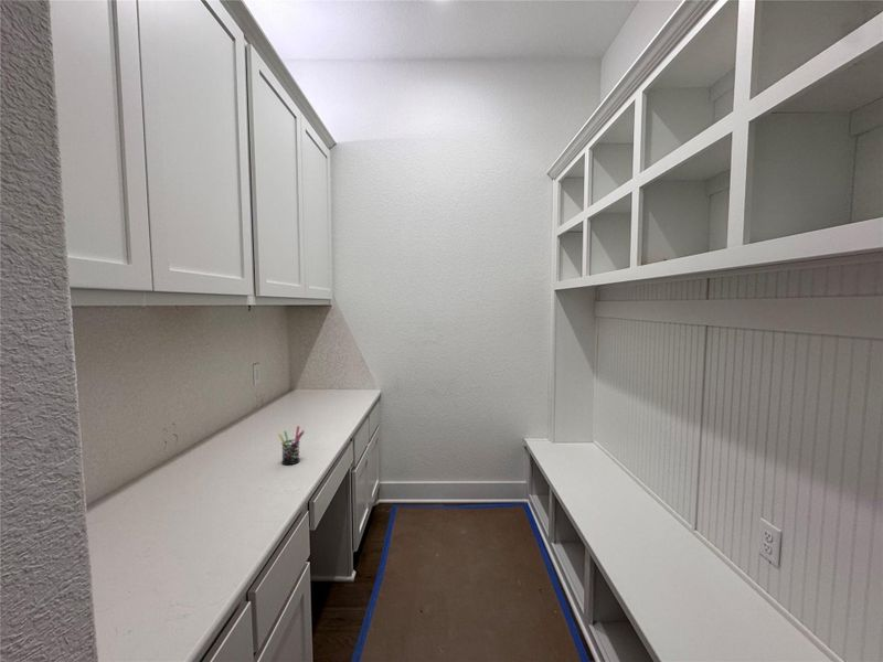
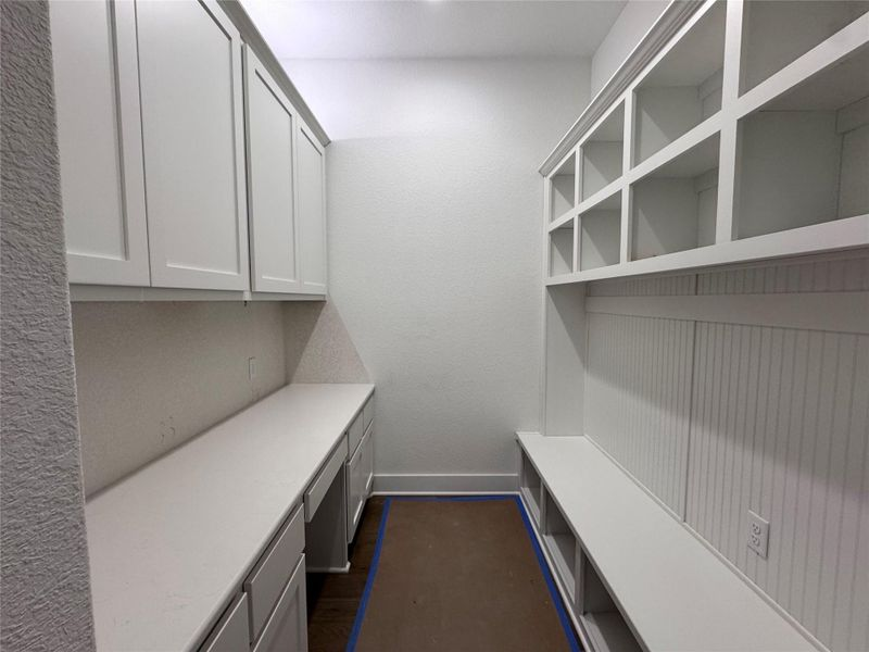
- pen holder (290, 445)
